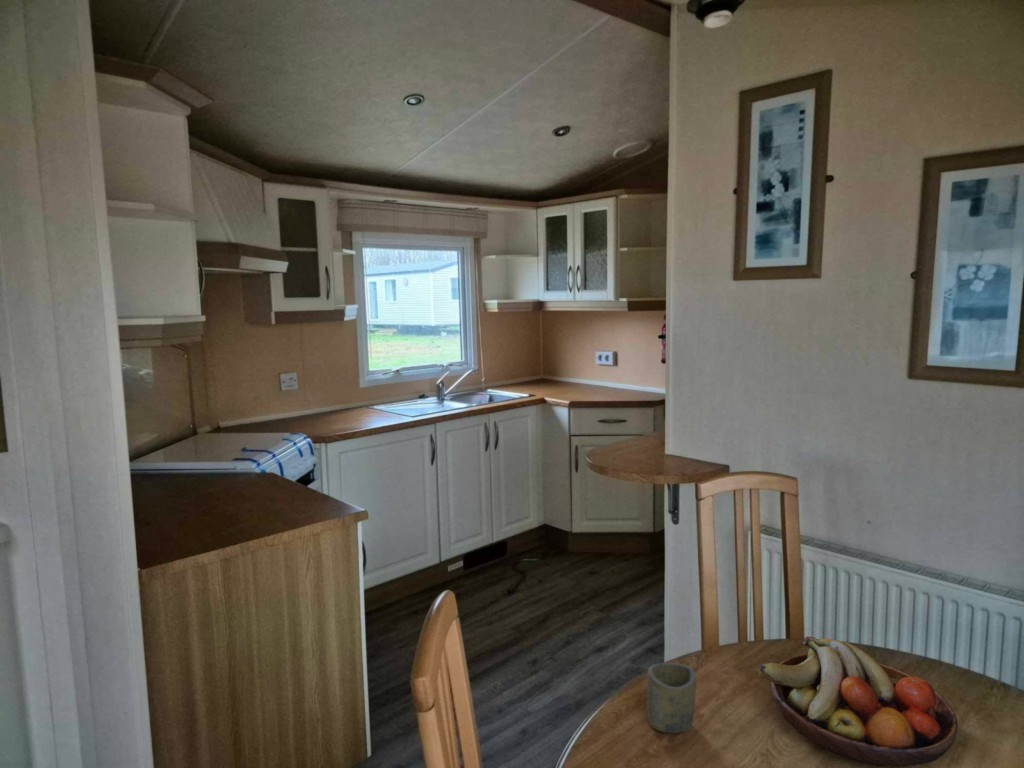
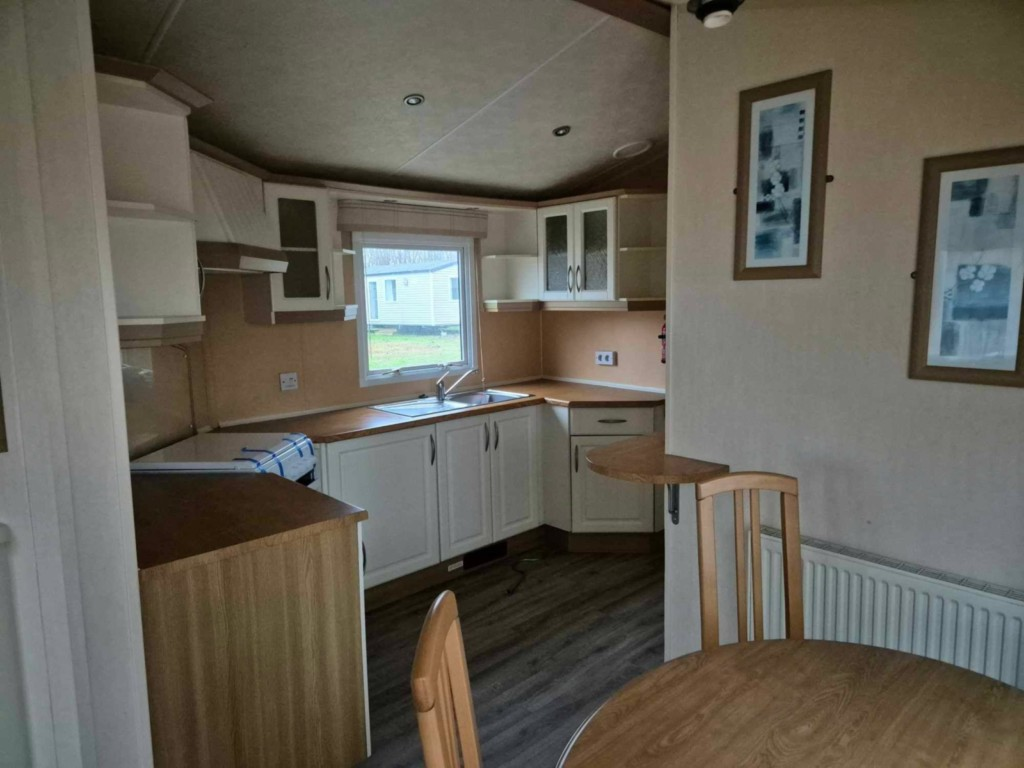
- fruit bowl (858, 690)
- cup (670, 697)
